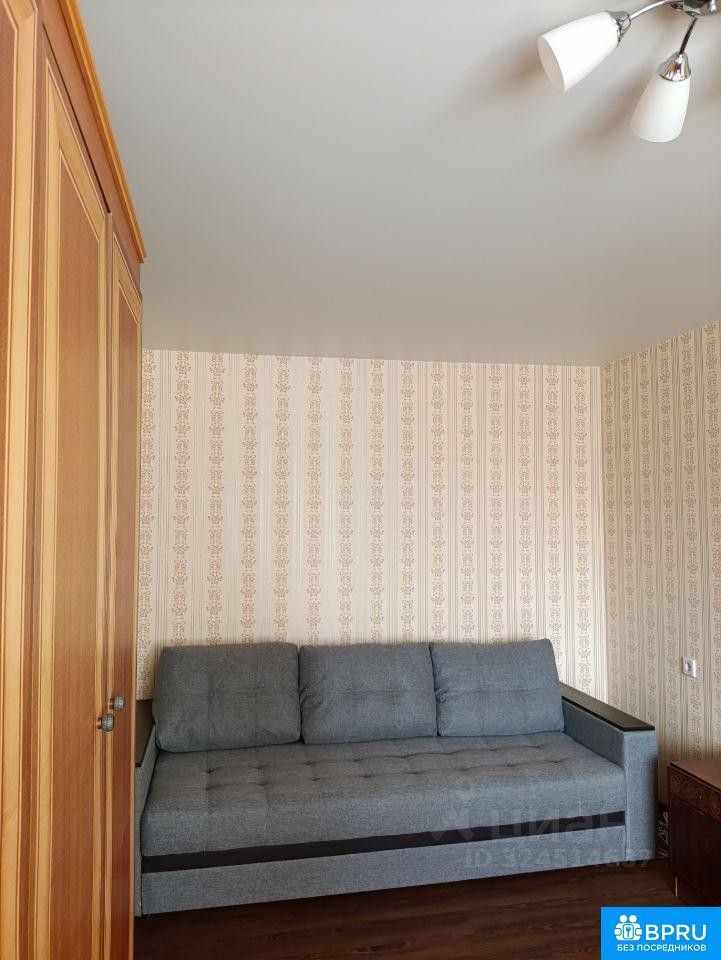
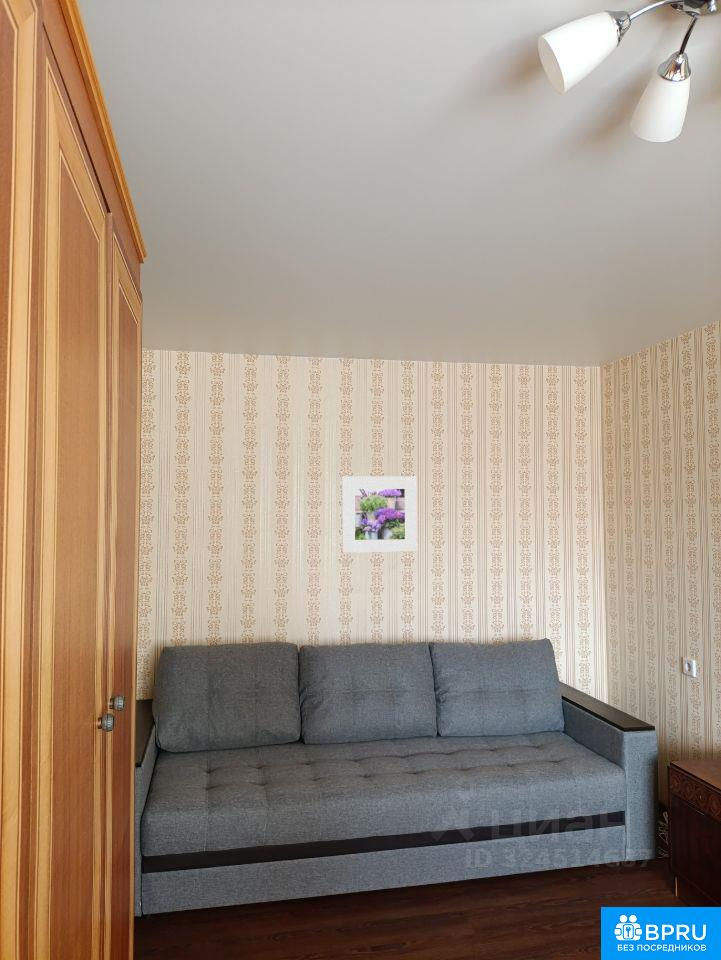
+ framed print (379, 514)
